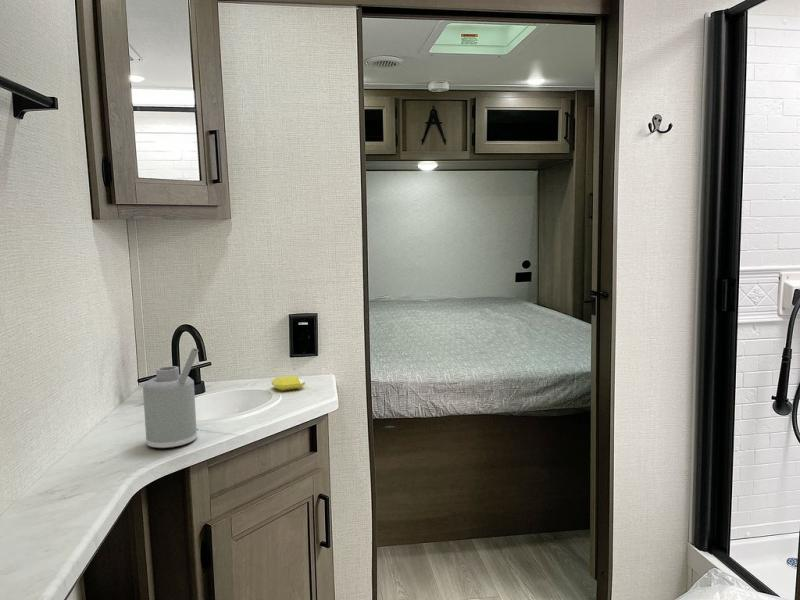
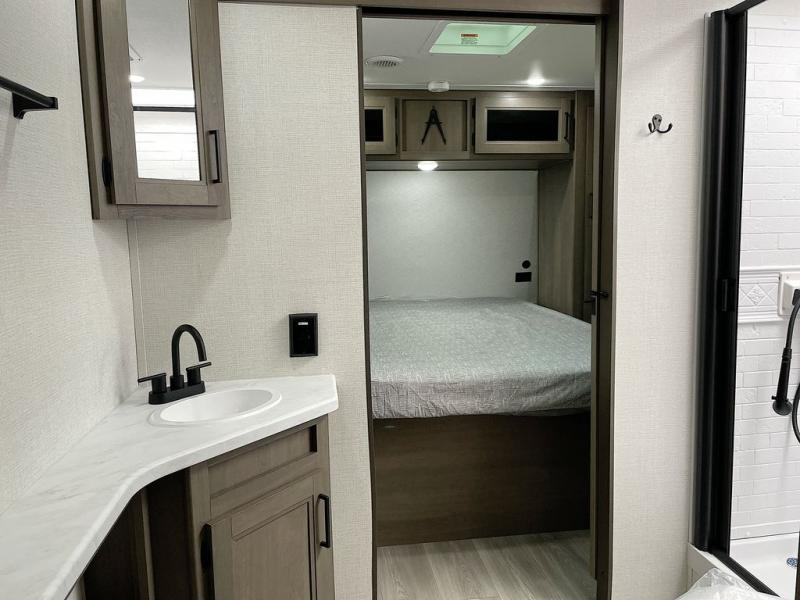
- soap dispenser (175, 394)
- soap bar (288, 382)
